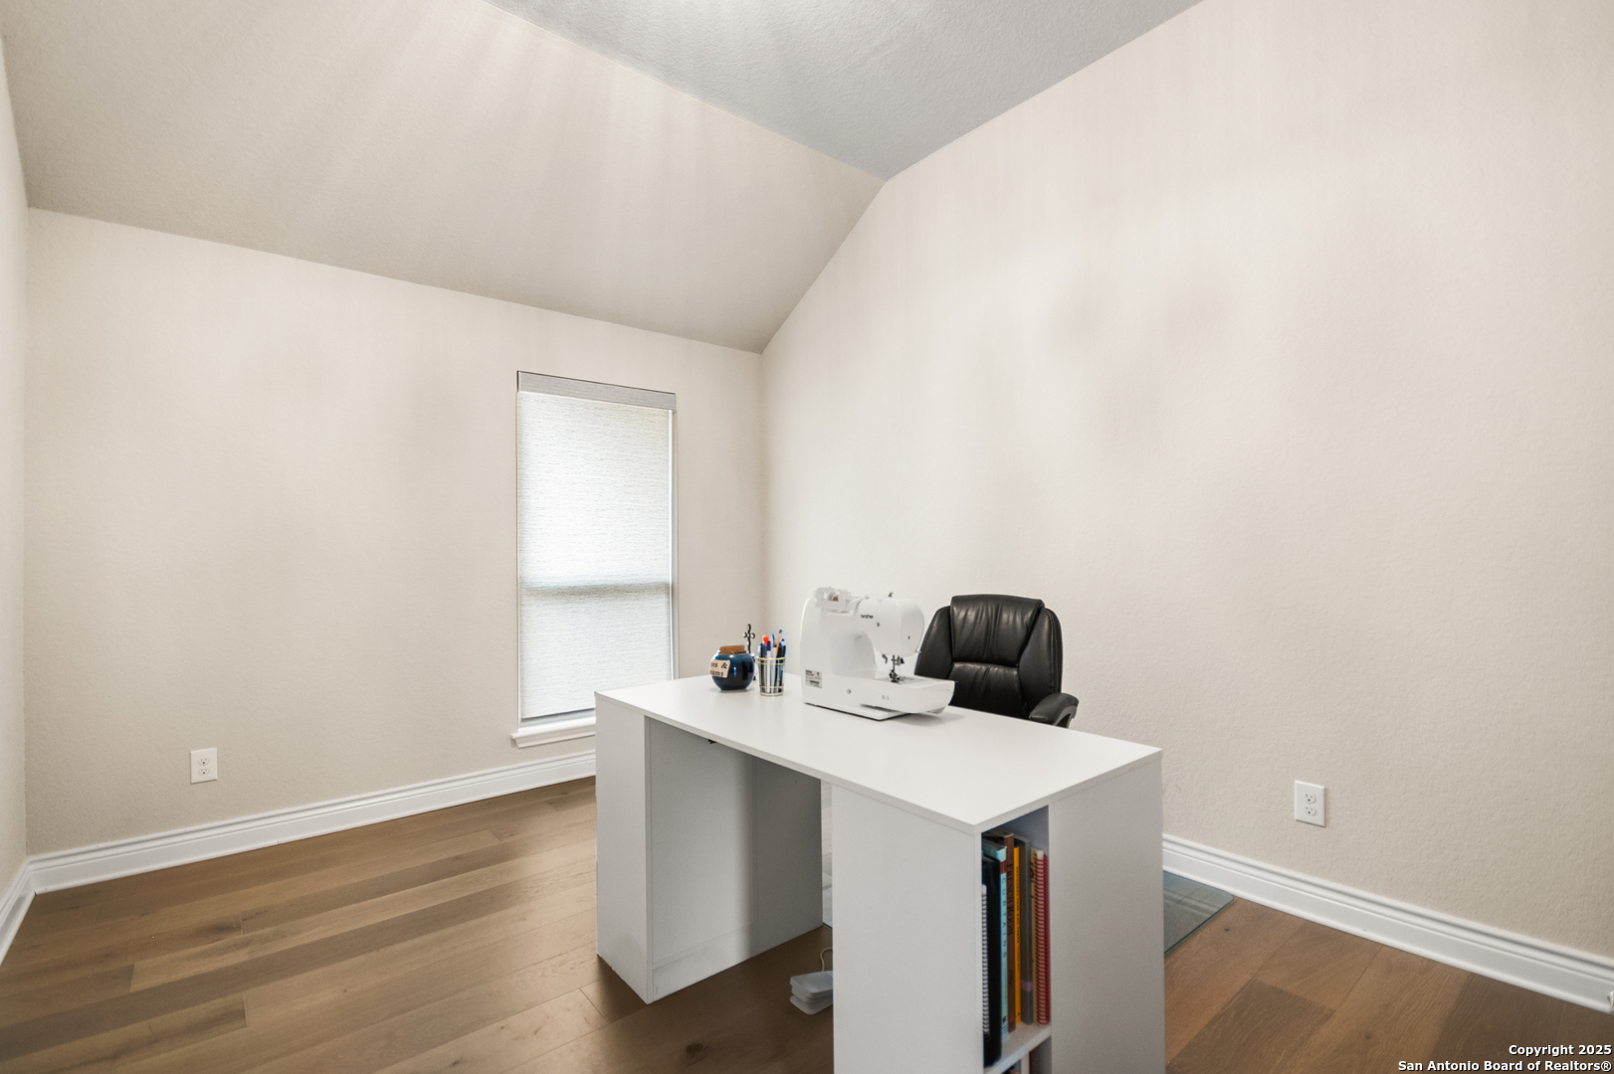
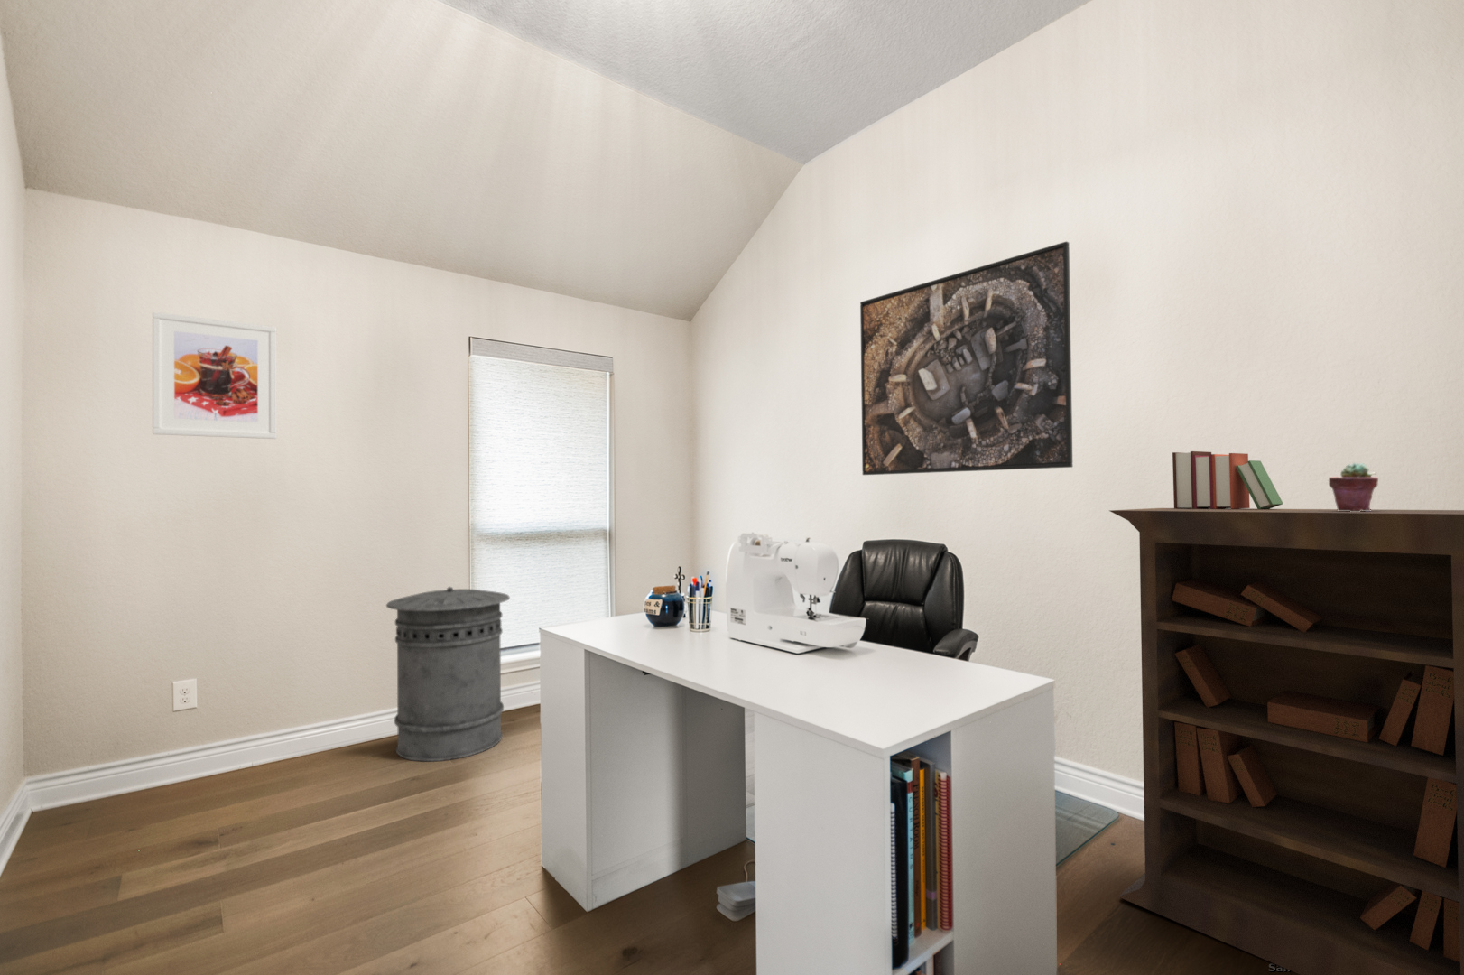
+ trash can (449, 664)
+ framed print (216, 379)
+ bookcase (1303, 724)
+ books (1228, 479)
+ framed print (952, 373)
+ potted succulent (1353, 485)
